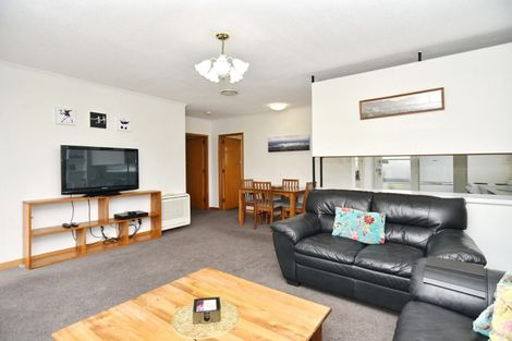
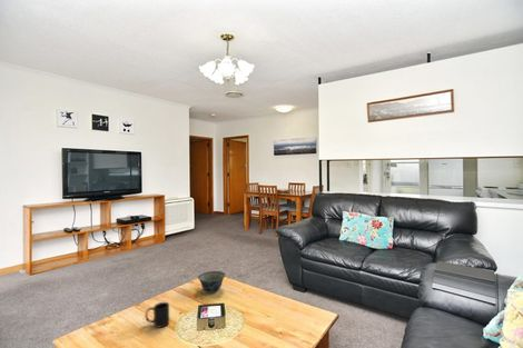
+ mug (157, 315)
+ bowl (211, 282)
